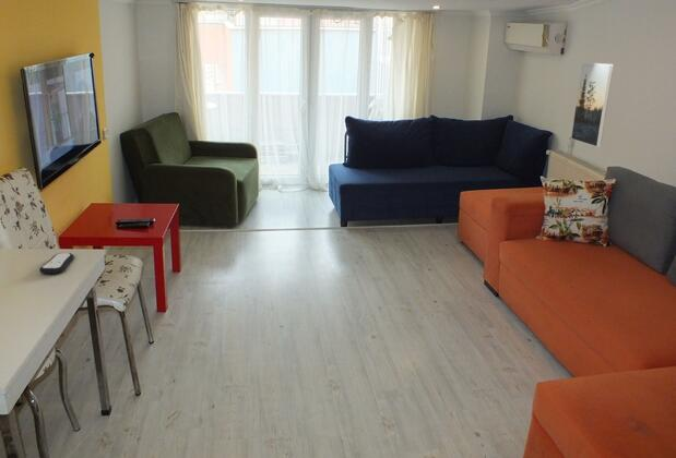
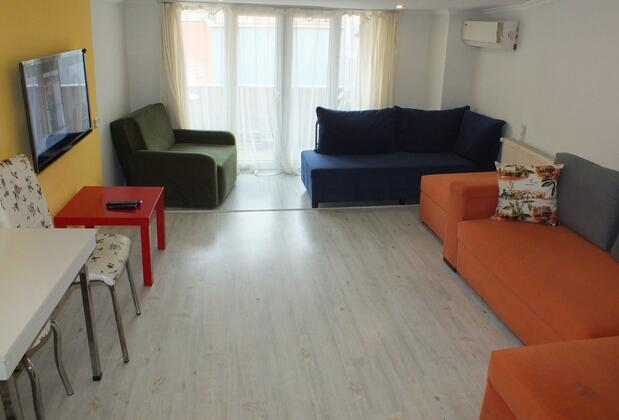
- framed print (591, 104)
- remote control (58, 262)
